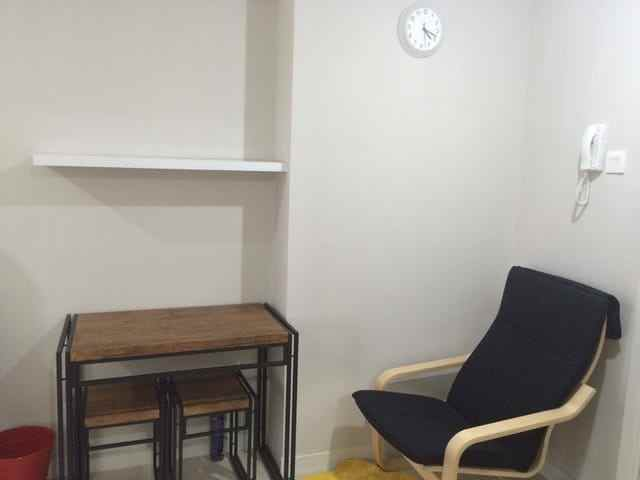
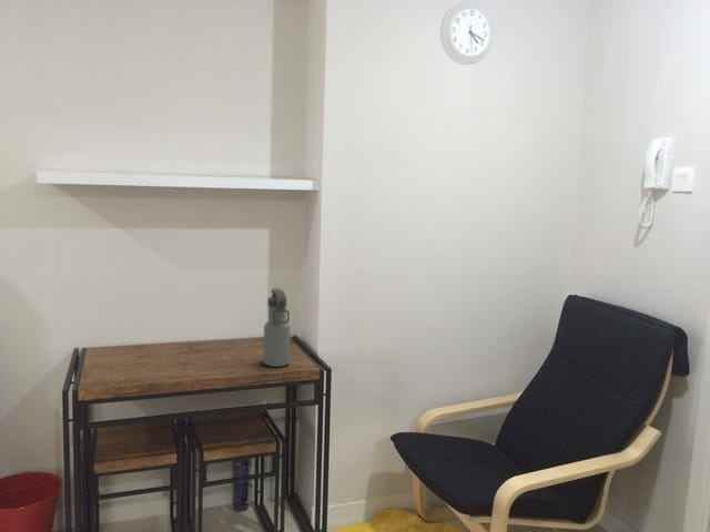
+ water bottle (276, 327)
